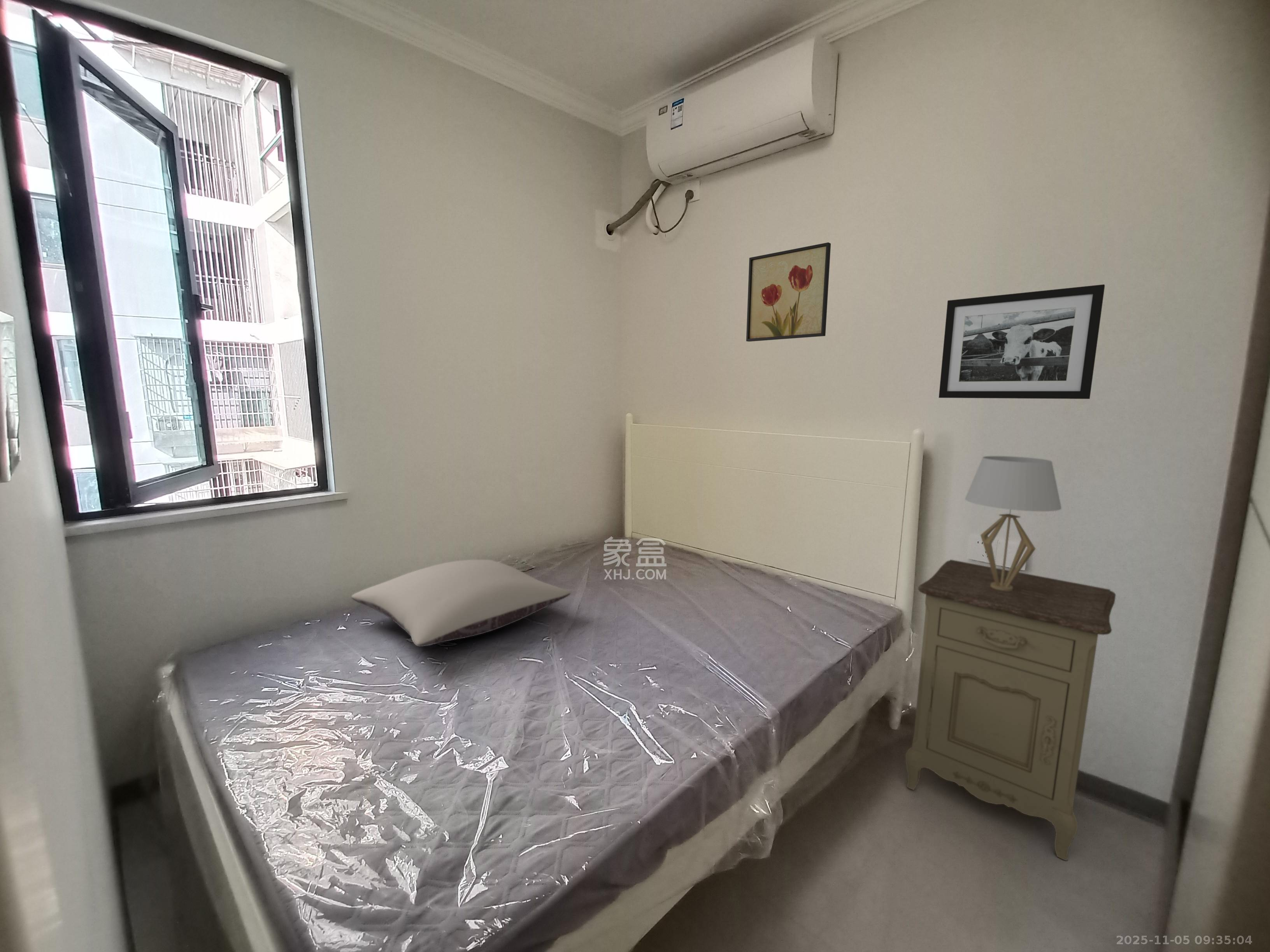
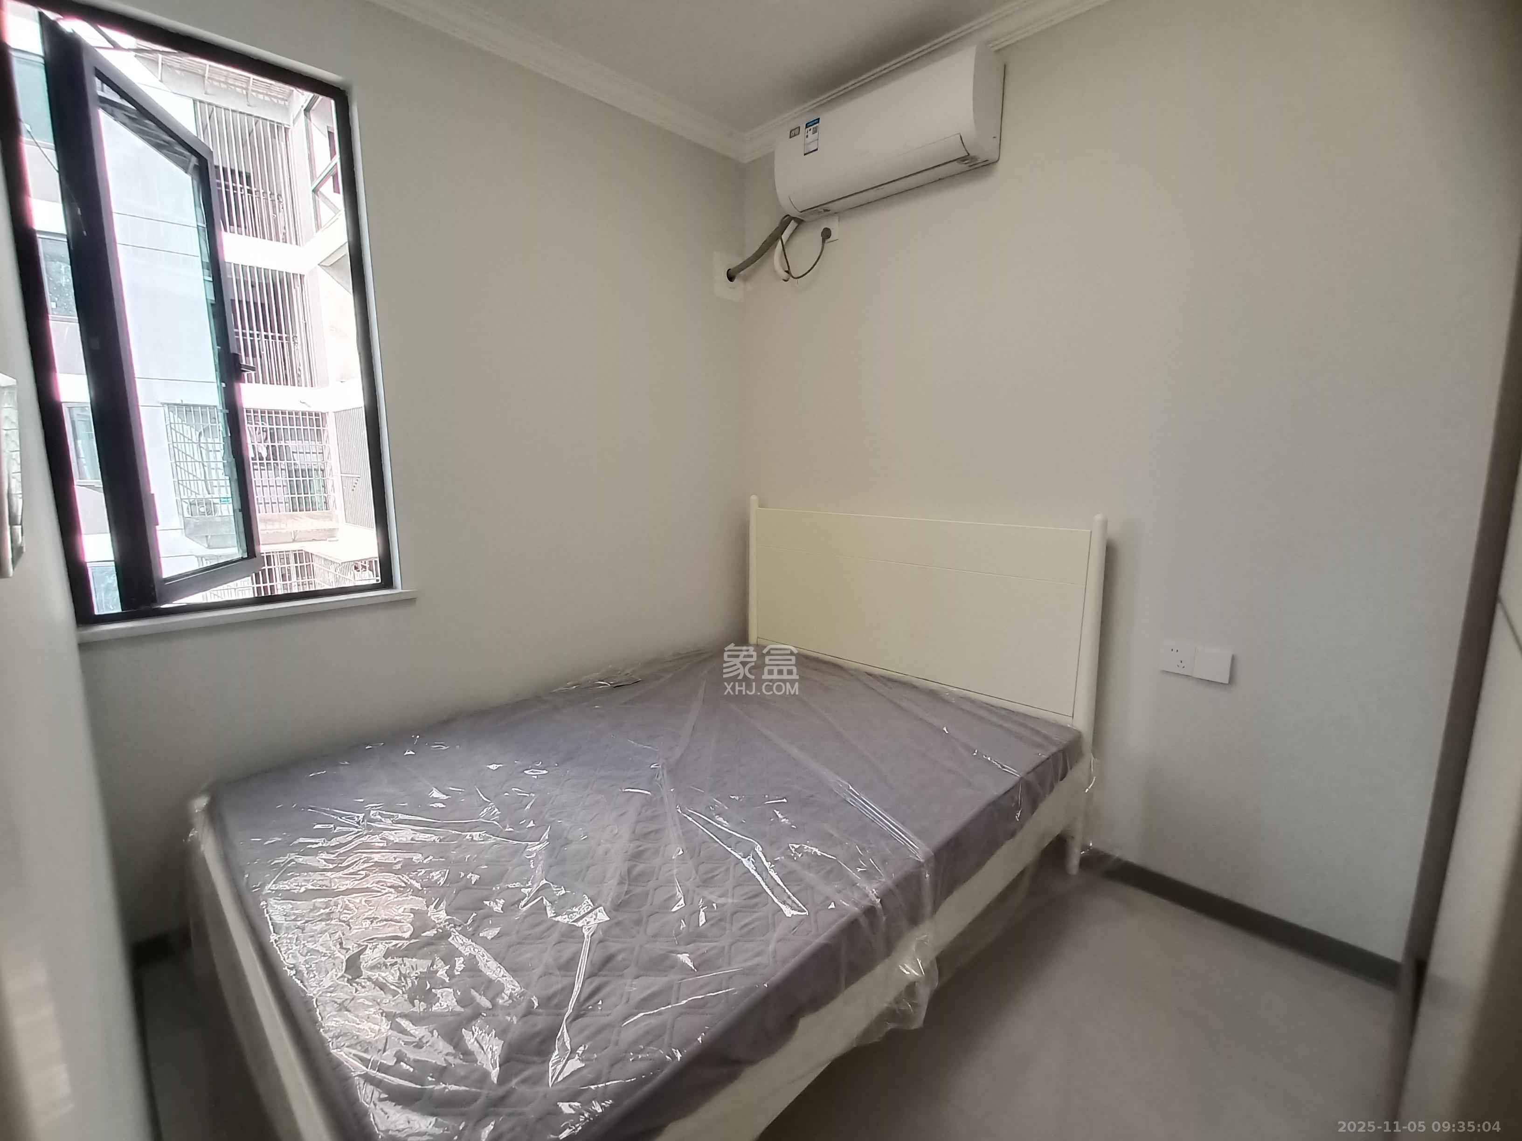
- table lamp (1009, 524)
- wall art (787, 296)
- pillow (462, 595)
- nightstand (1001, 696)
- picture frame (1014, 346)
